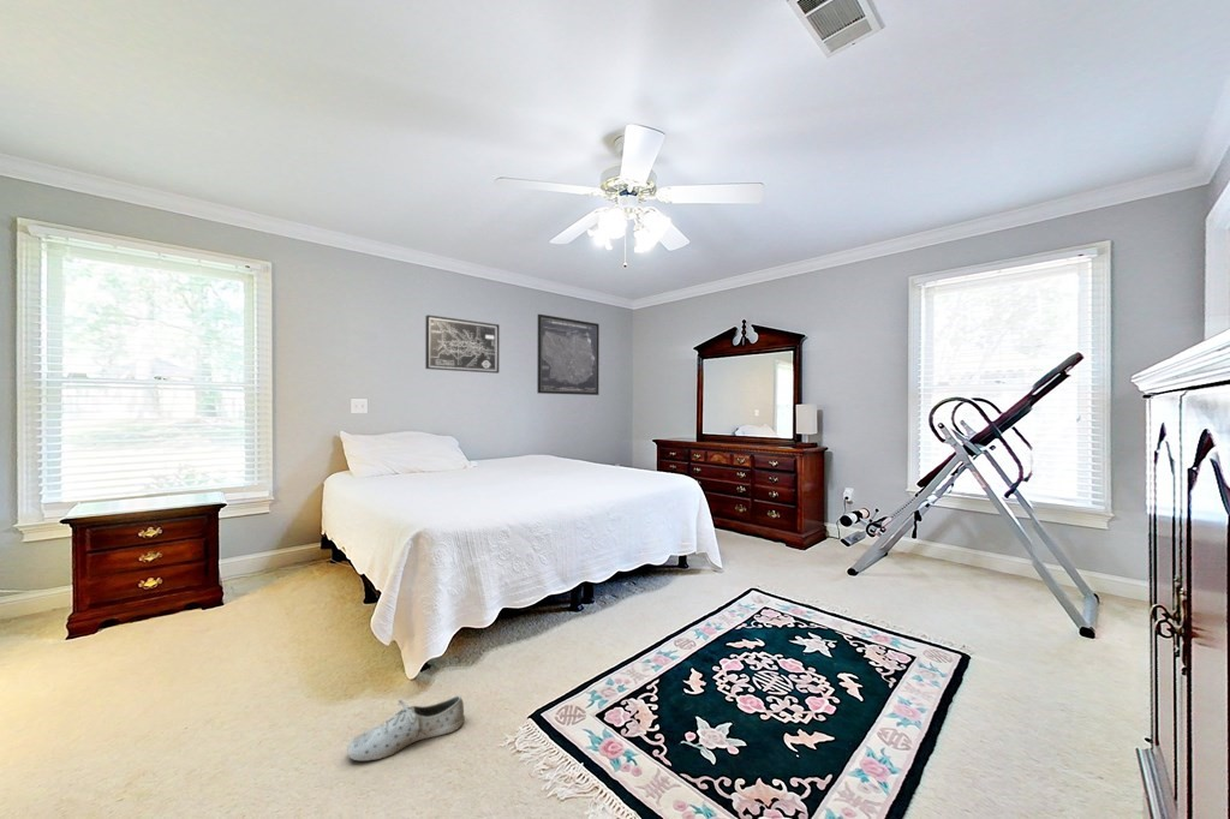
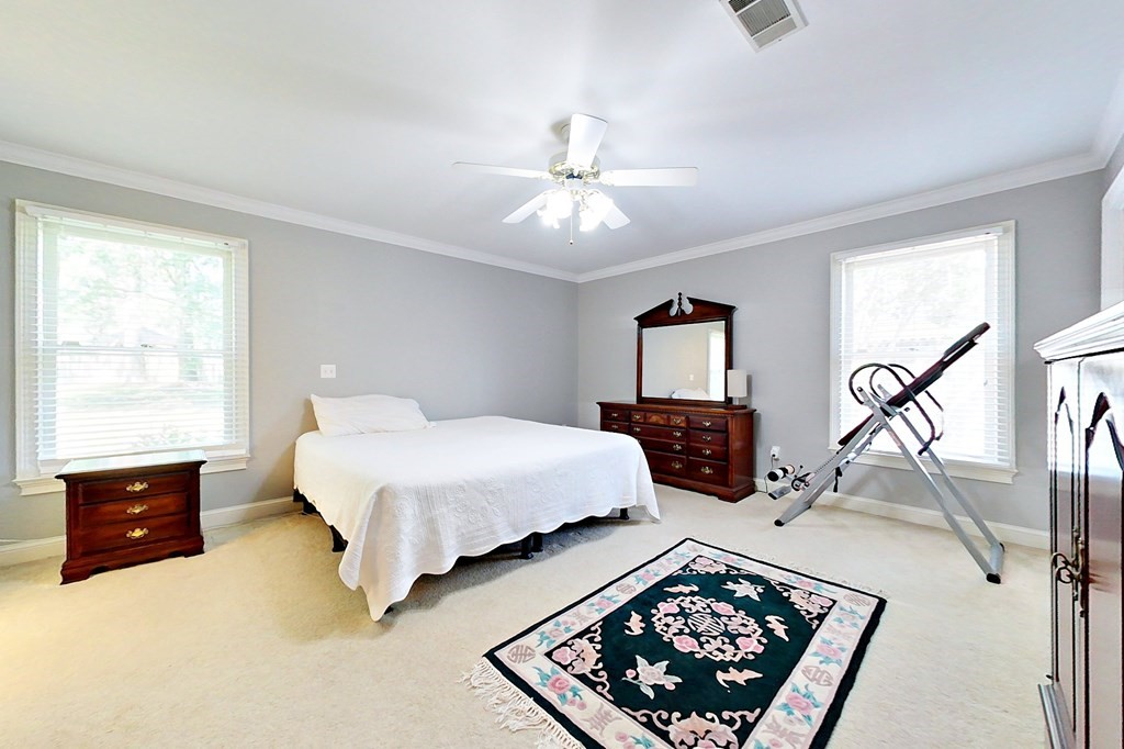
- wall art (464, 345)
- shoe (407, 721)
- wall art (569, 357)
